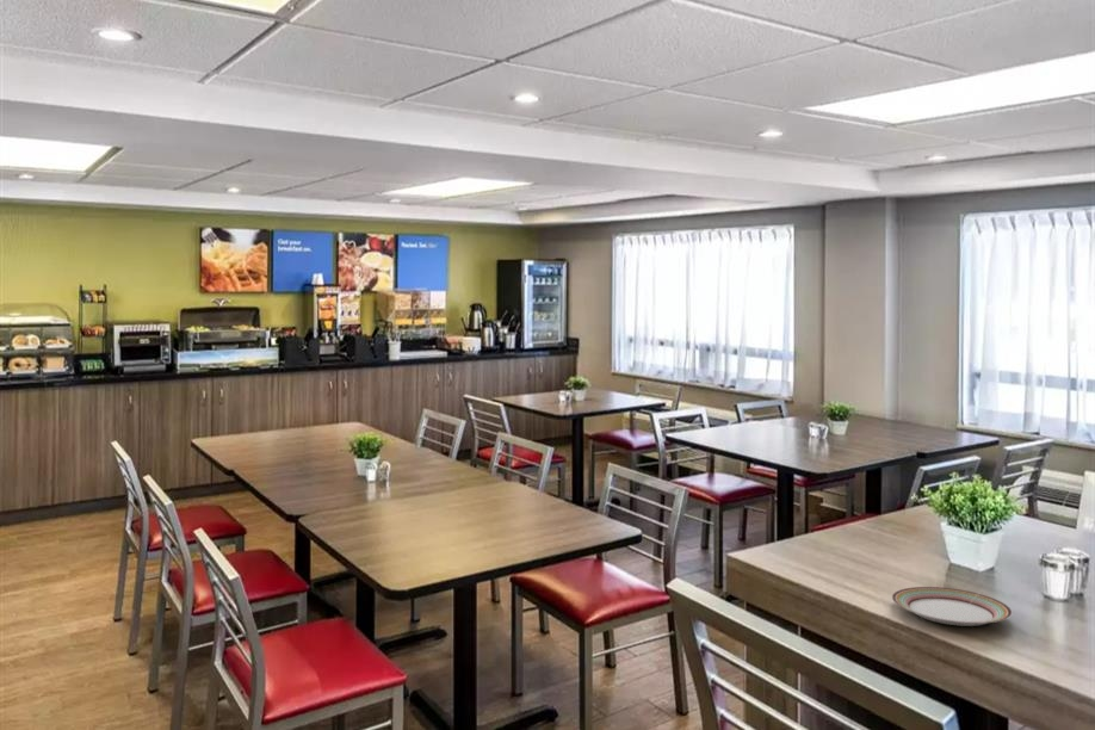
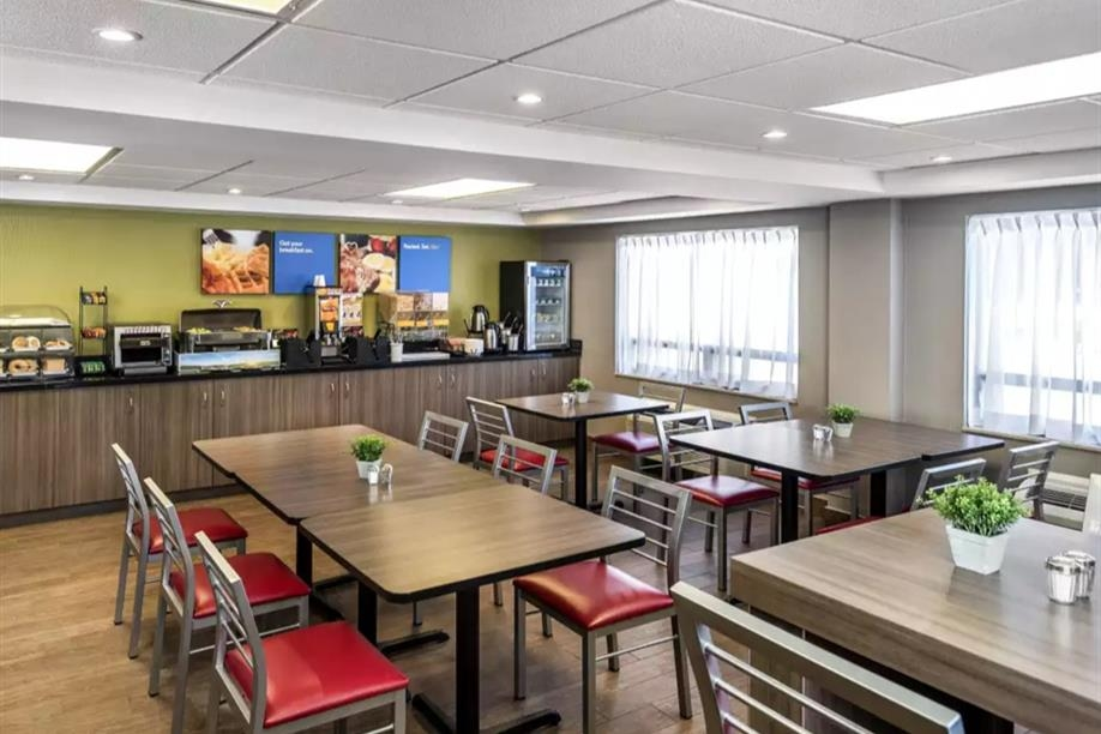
- plate (949, 607)
